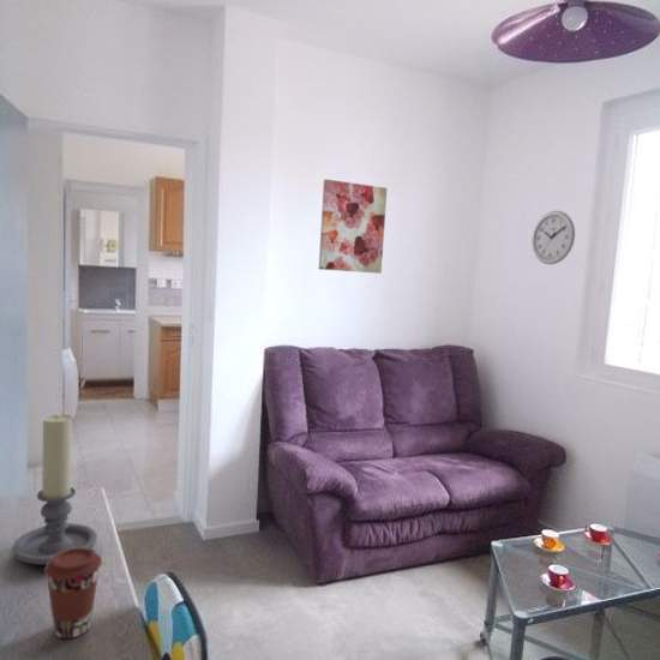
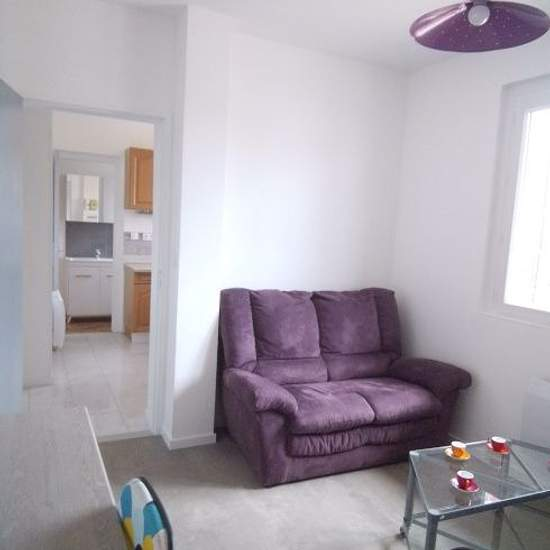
- coffee cup (72, 592)
- wall clock (551, 238)
- candle holder (56, 481)
- wall art (353, 228)
